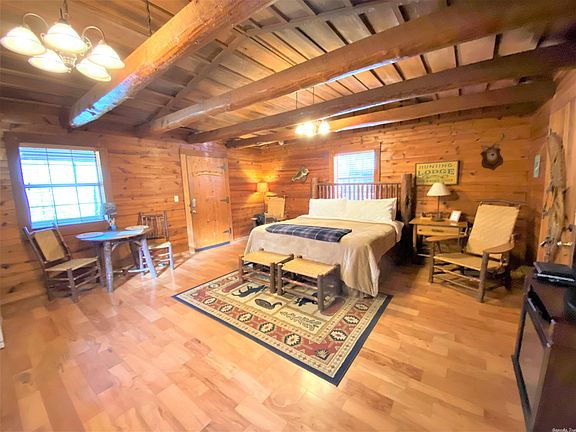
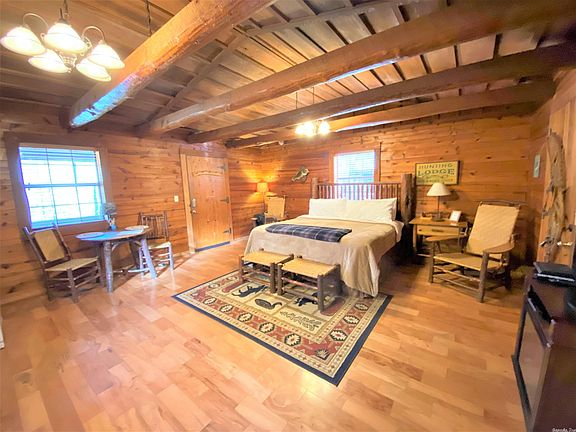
- mounted trophy (492, 152)
